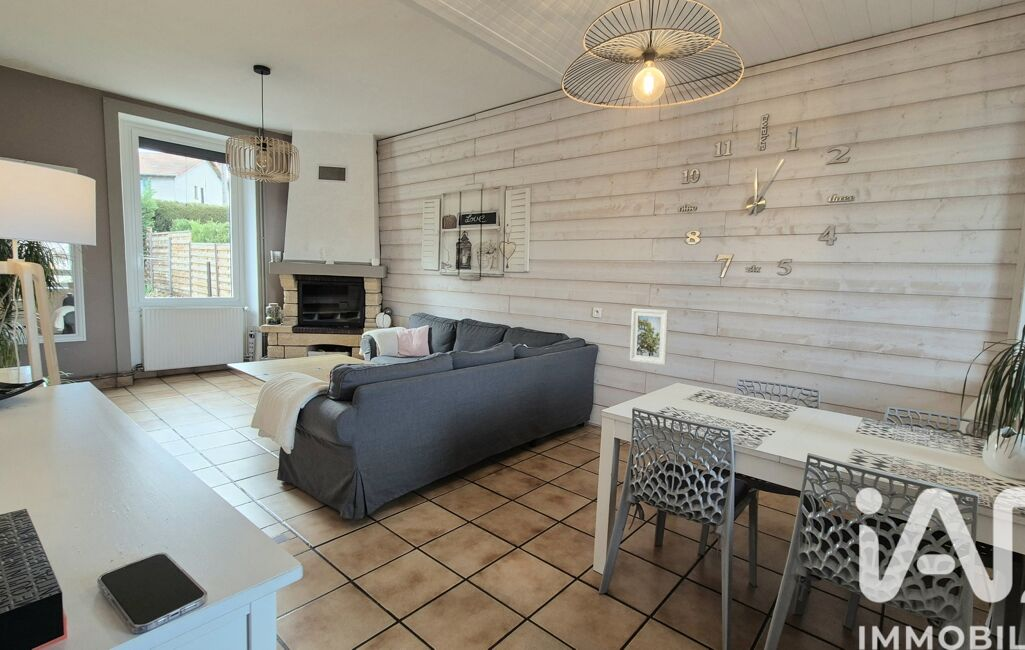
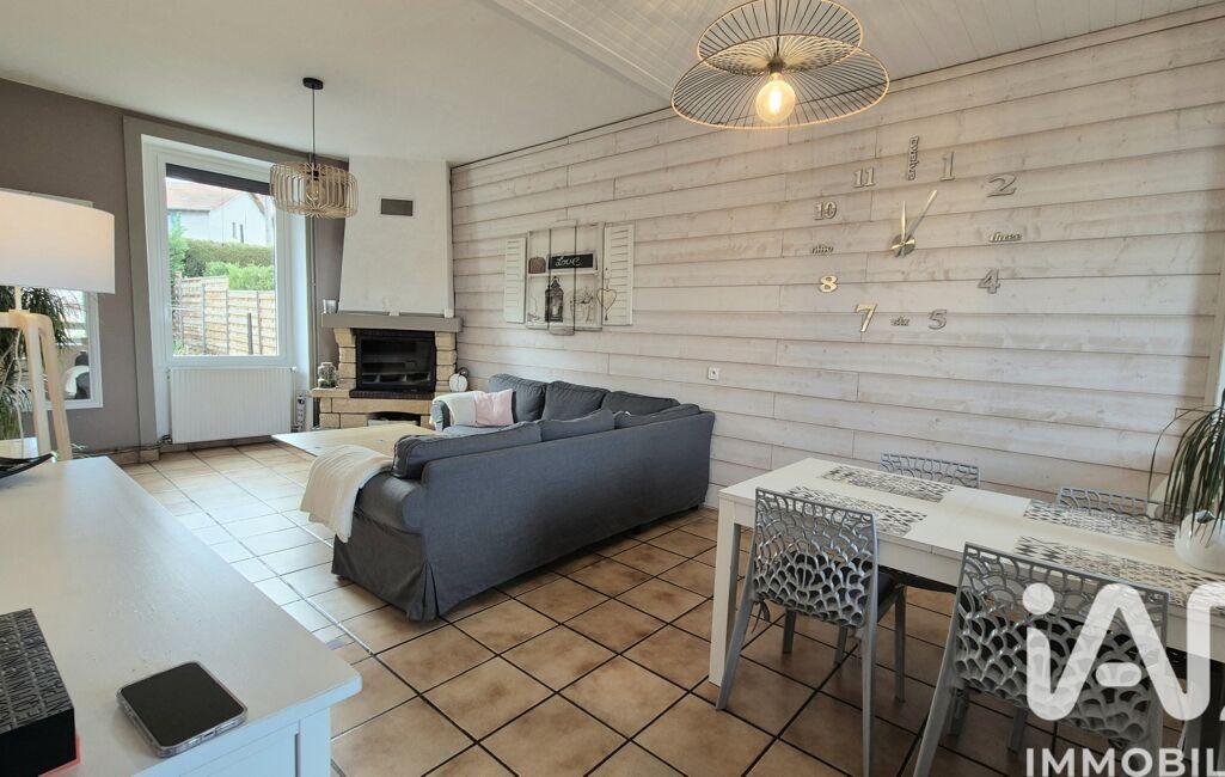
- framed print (648, 336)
